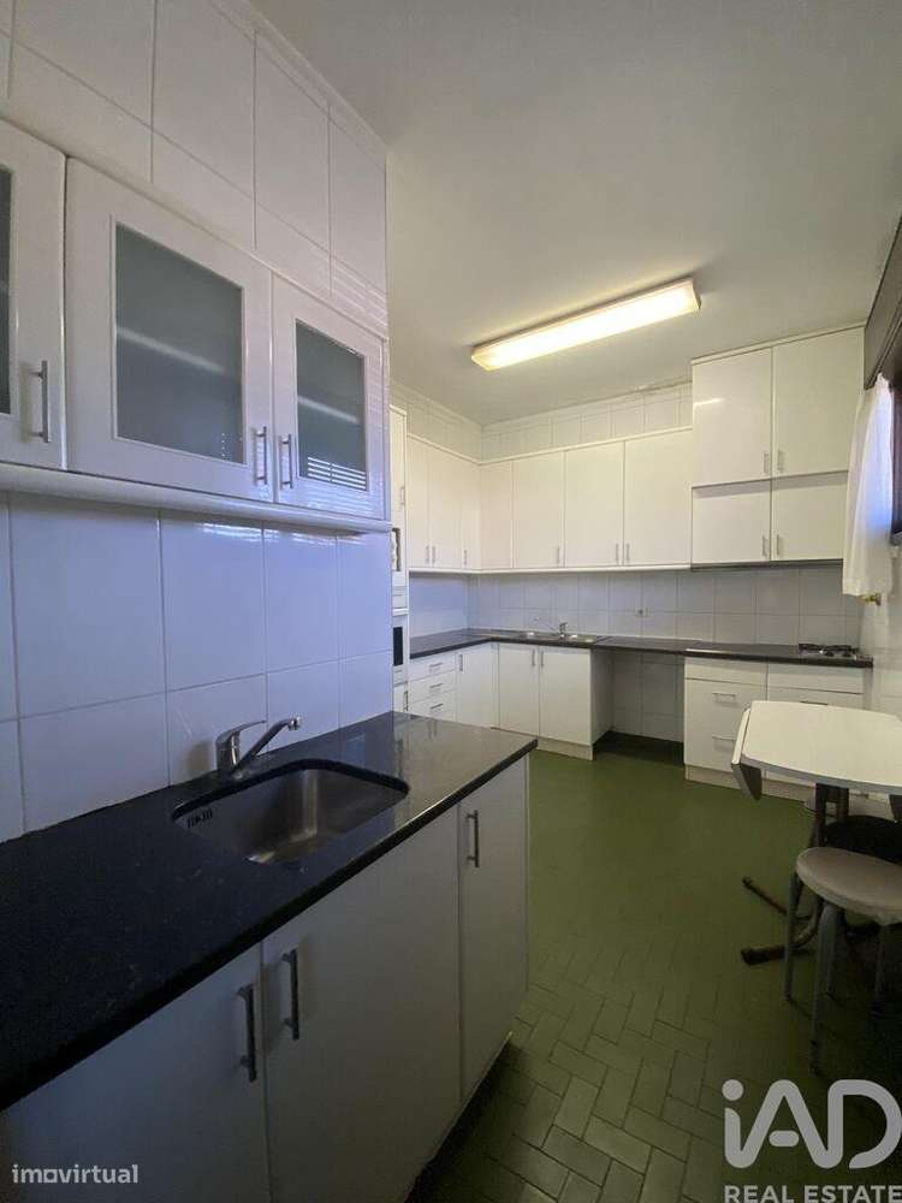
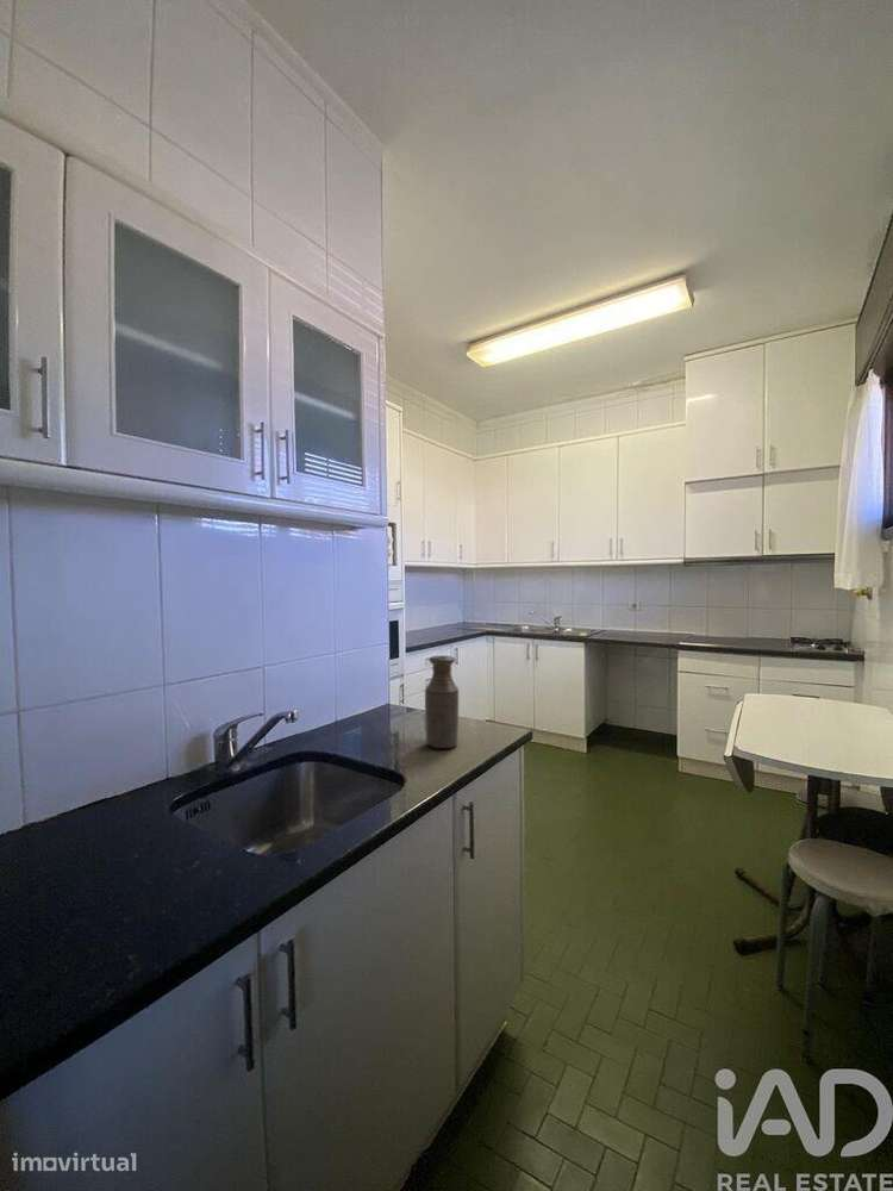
+ bottle (442, 700)
